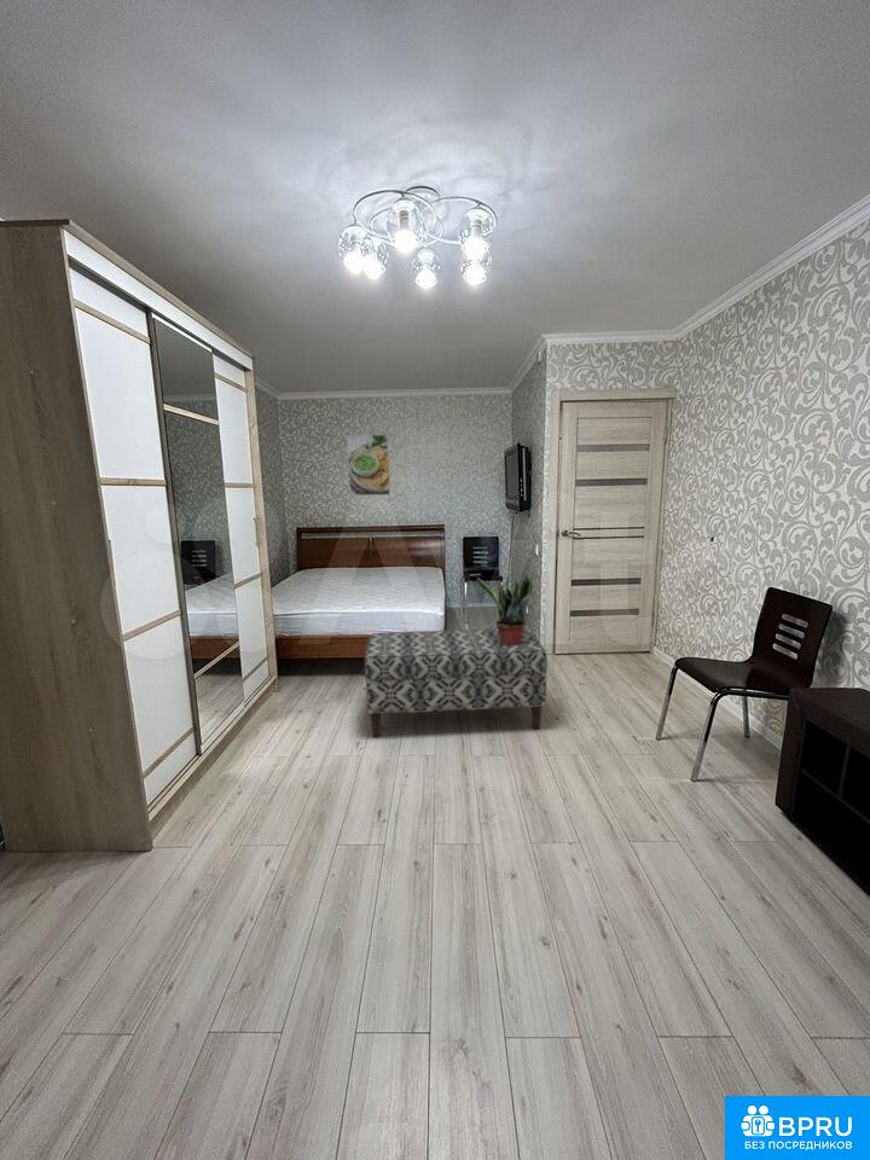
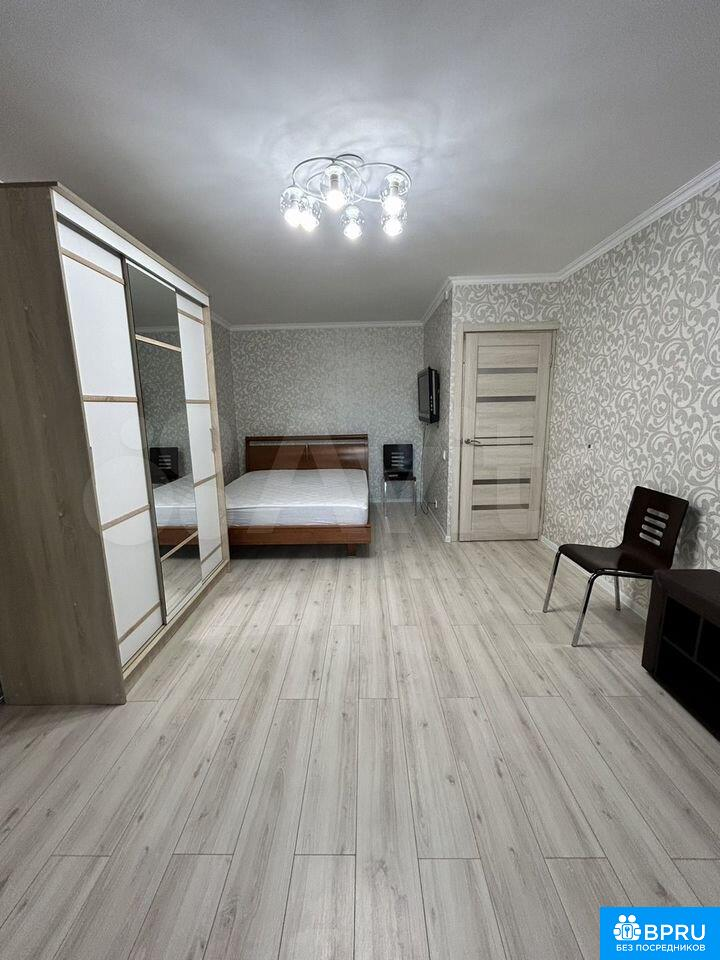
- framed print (369, 465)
- bench (453, 679)
- potted plant (506, 604)
